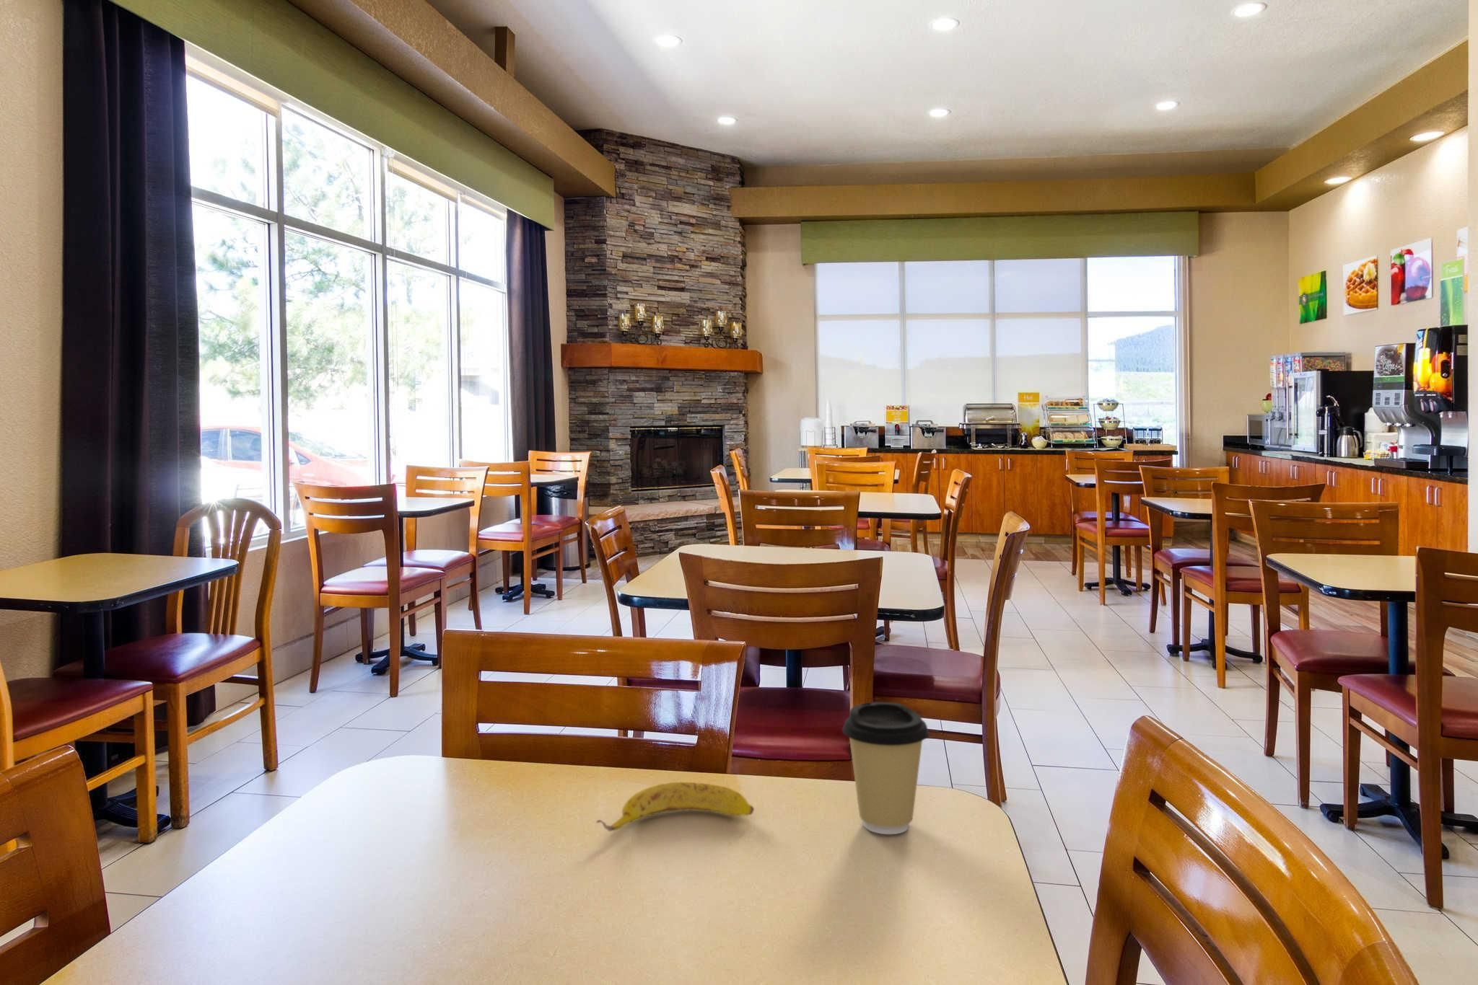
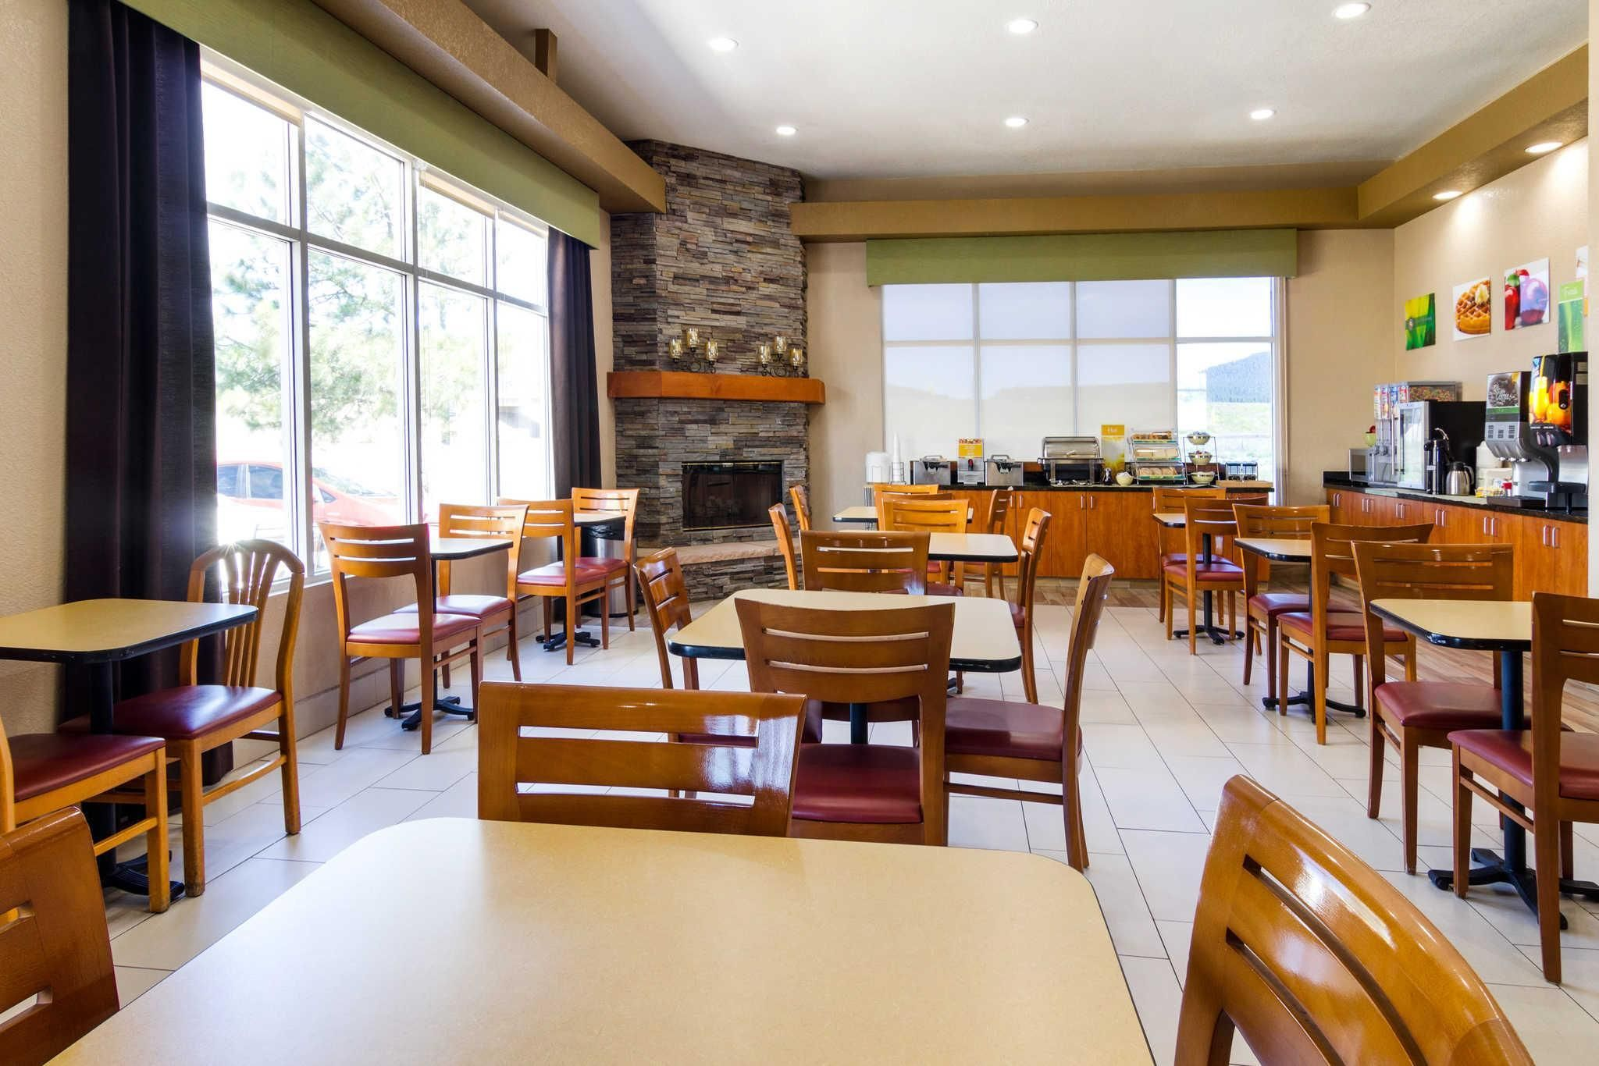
- coffee cup (885, 768)
- banana (680, 808)
